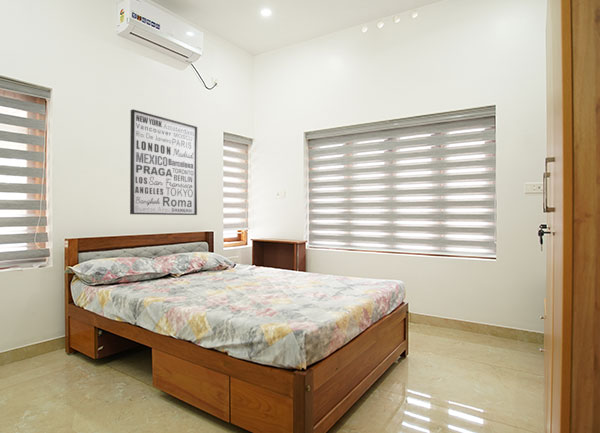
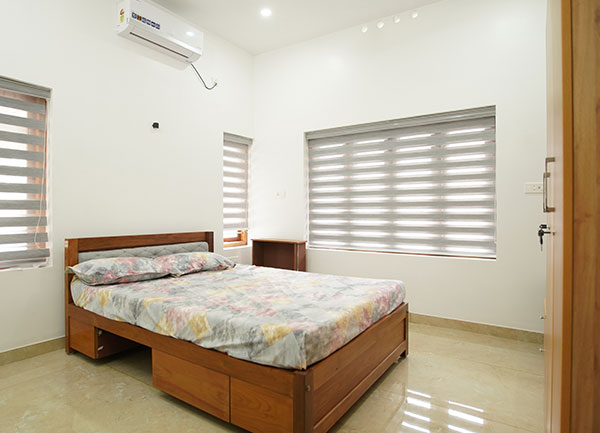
- wall art (166, 166)
